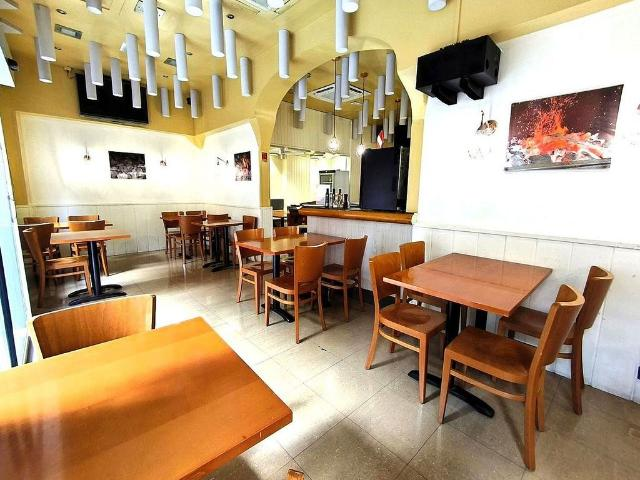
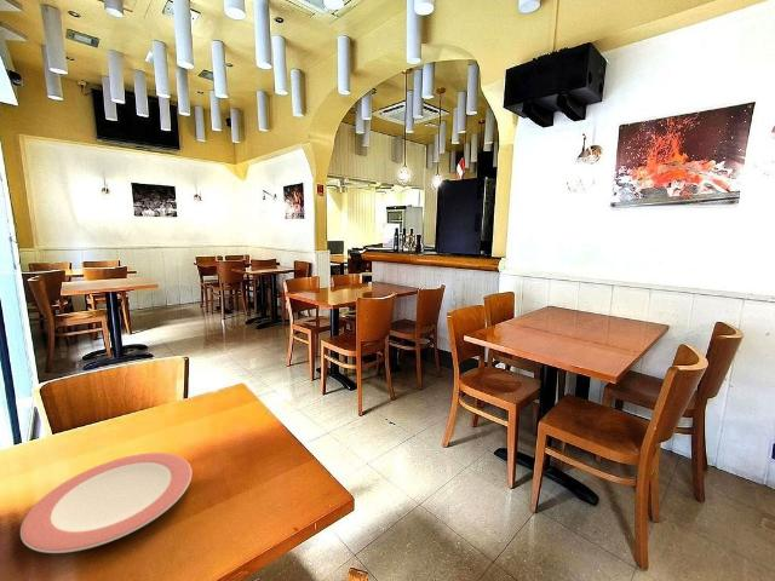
+ plate (116, 496)
